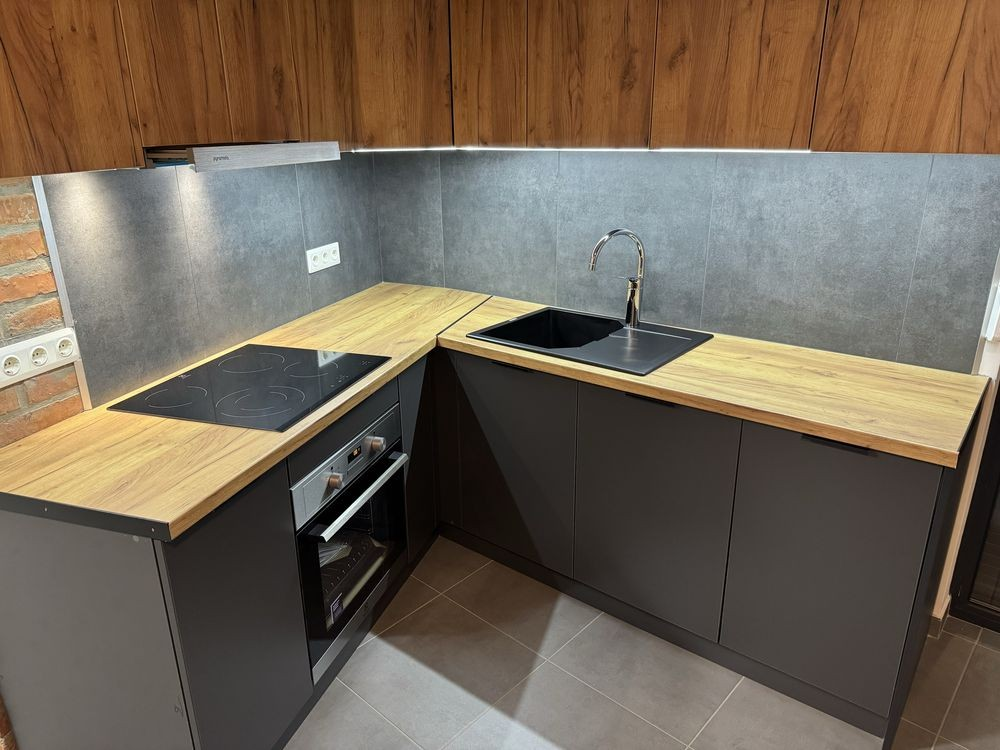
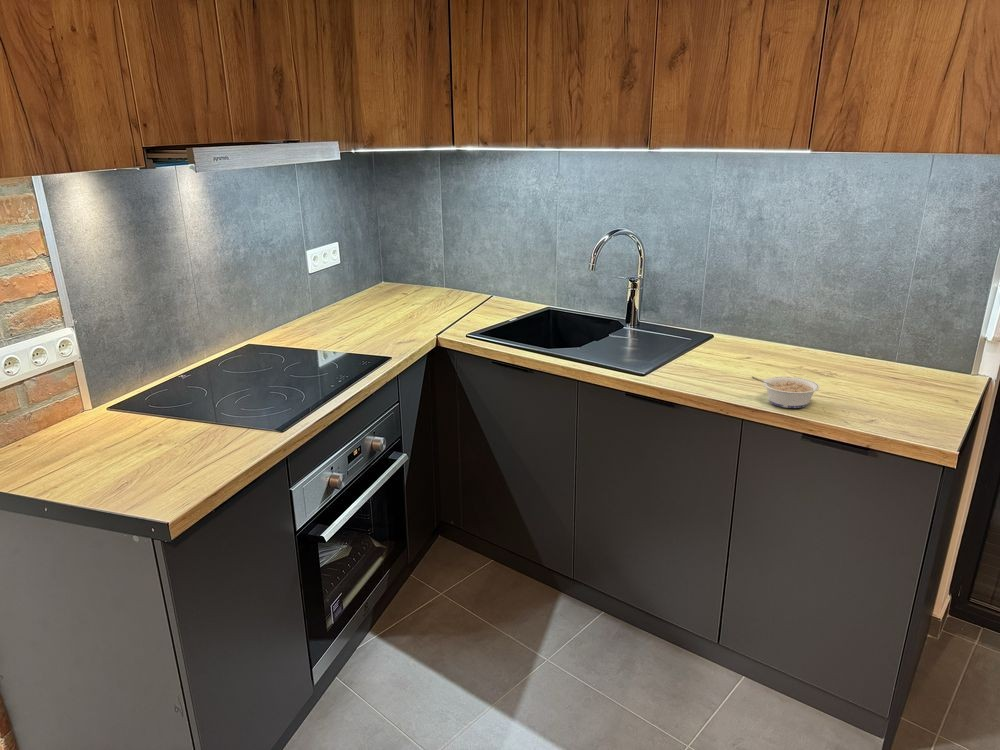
+ legume (787, 391)
